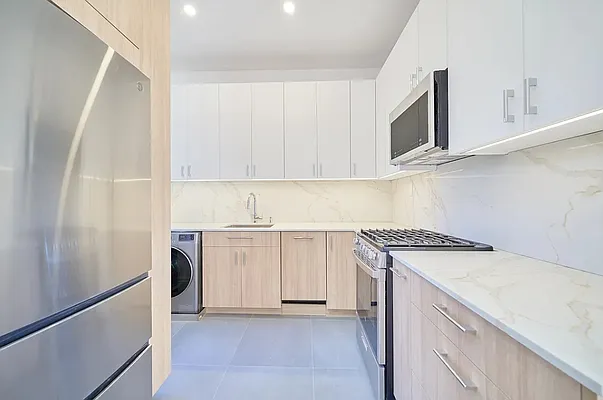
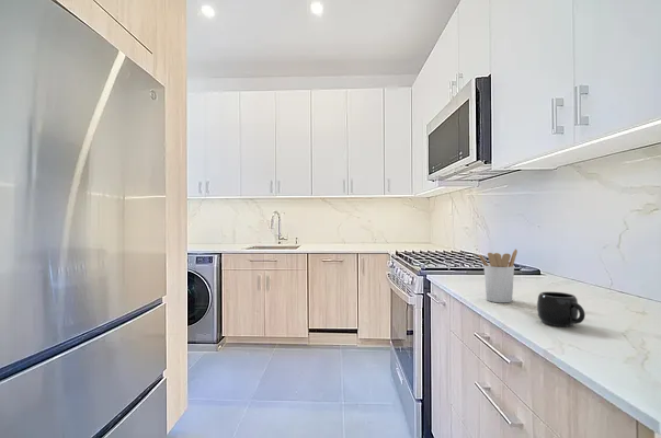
+ mug (558, 309)
+ utensil holder (499, 275)
